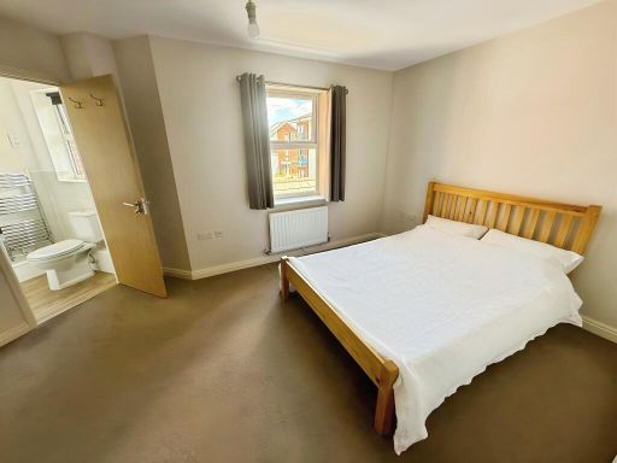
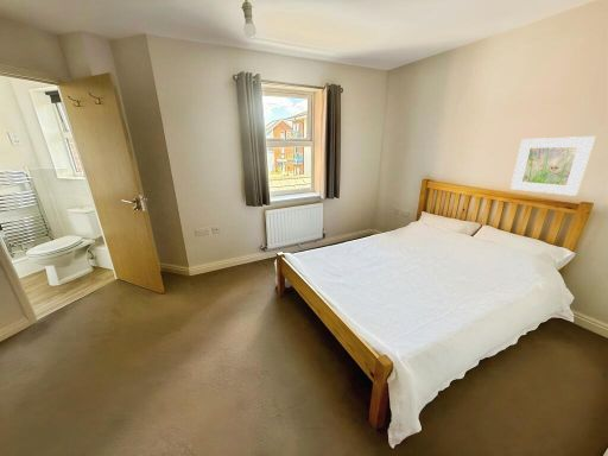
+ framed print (547, 165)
